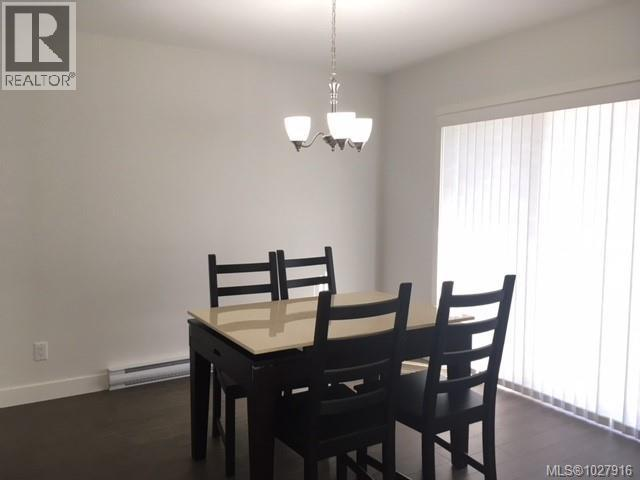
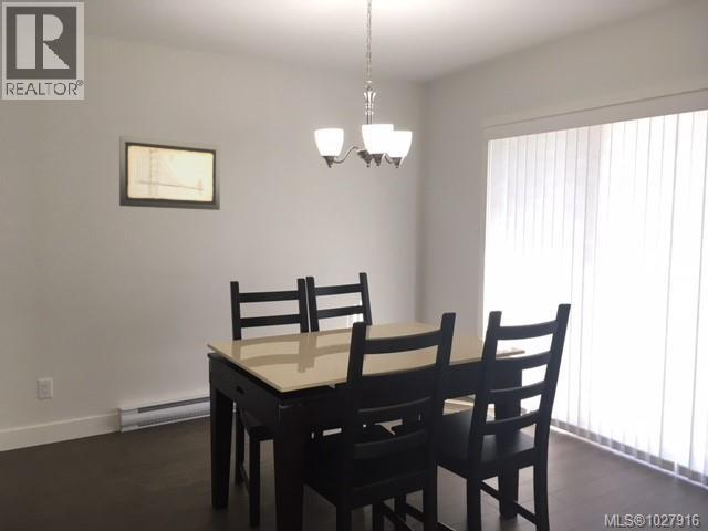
+ wall art (171, 174)
